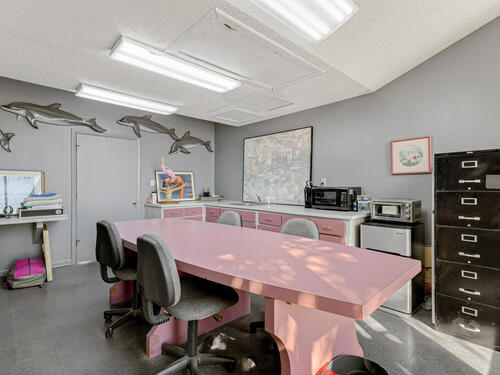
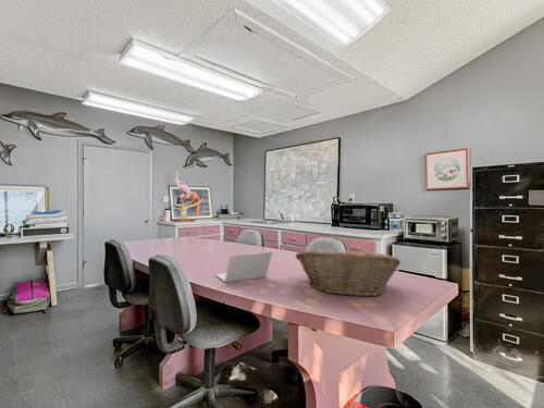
+ laptop (243, 262)
+ fruit basket (345, 267)
